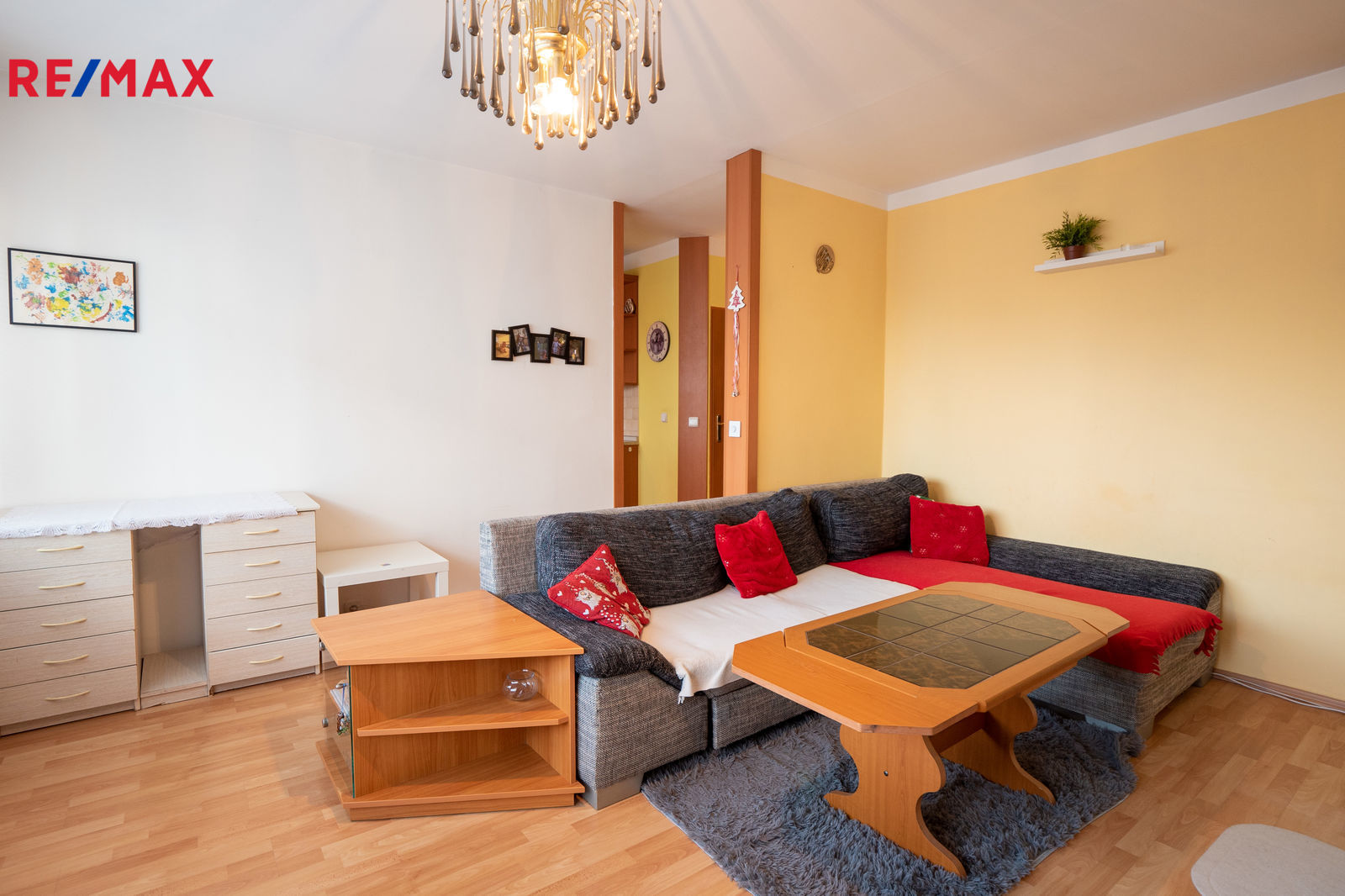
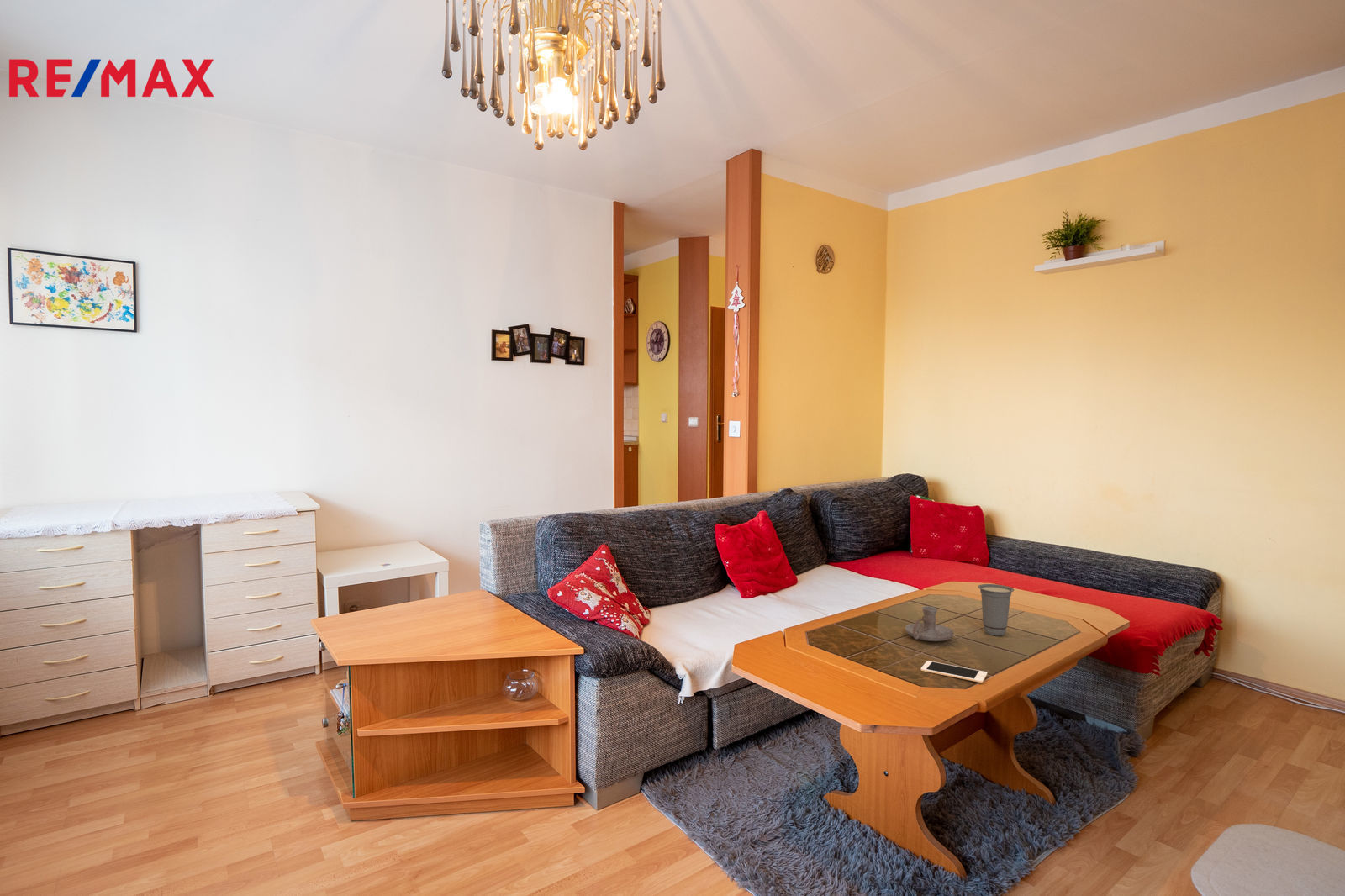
+ candle holder (926, 624)
+ cup (995, 610)
+ cell phone (953, 671)
